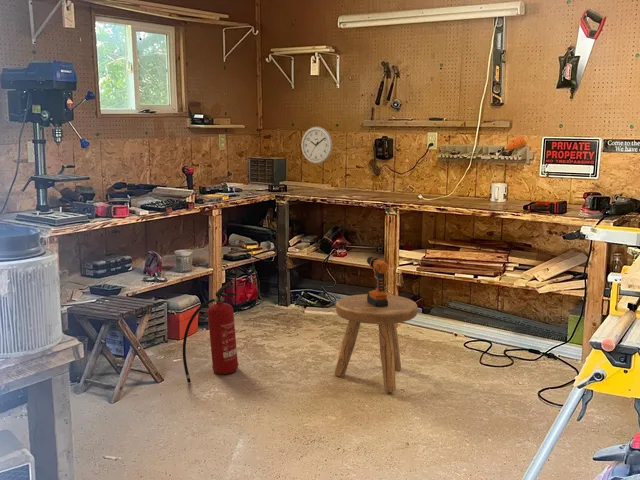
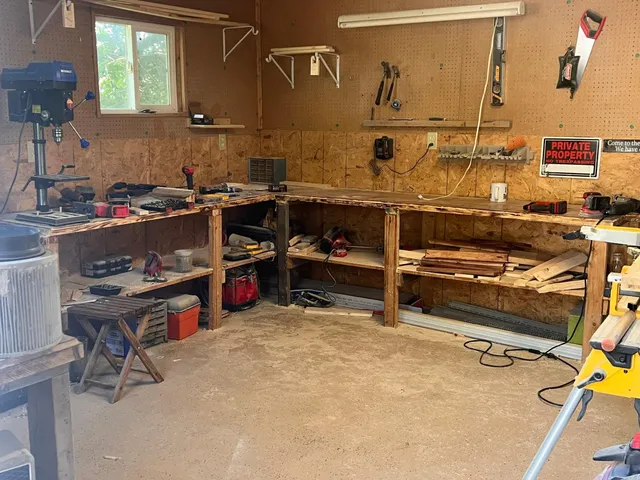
- fire extinguisher (210, 331)
- wall clock (316, 145)
- power drill (376, 280)
- stool (379, 340)
